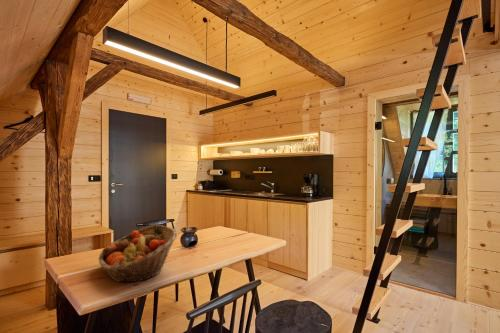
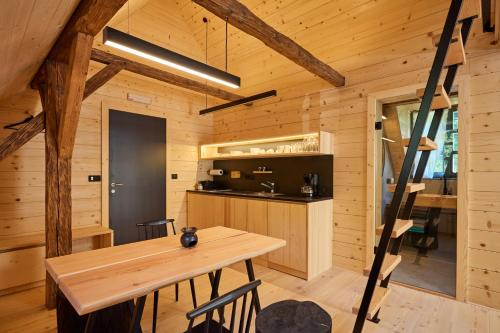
- fruit basket (139, 250)
